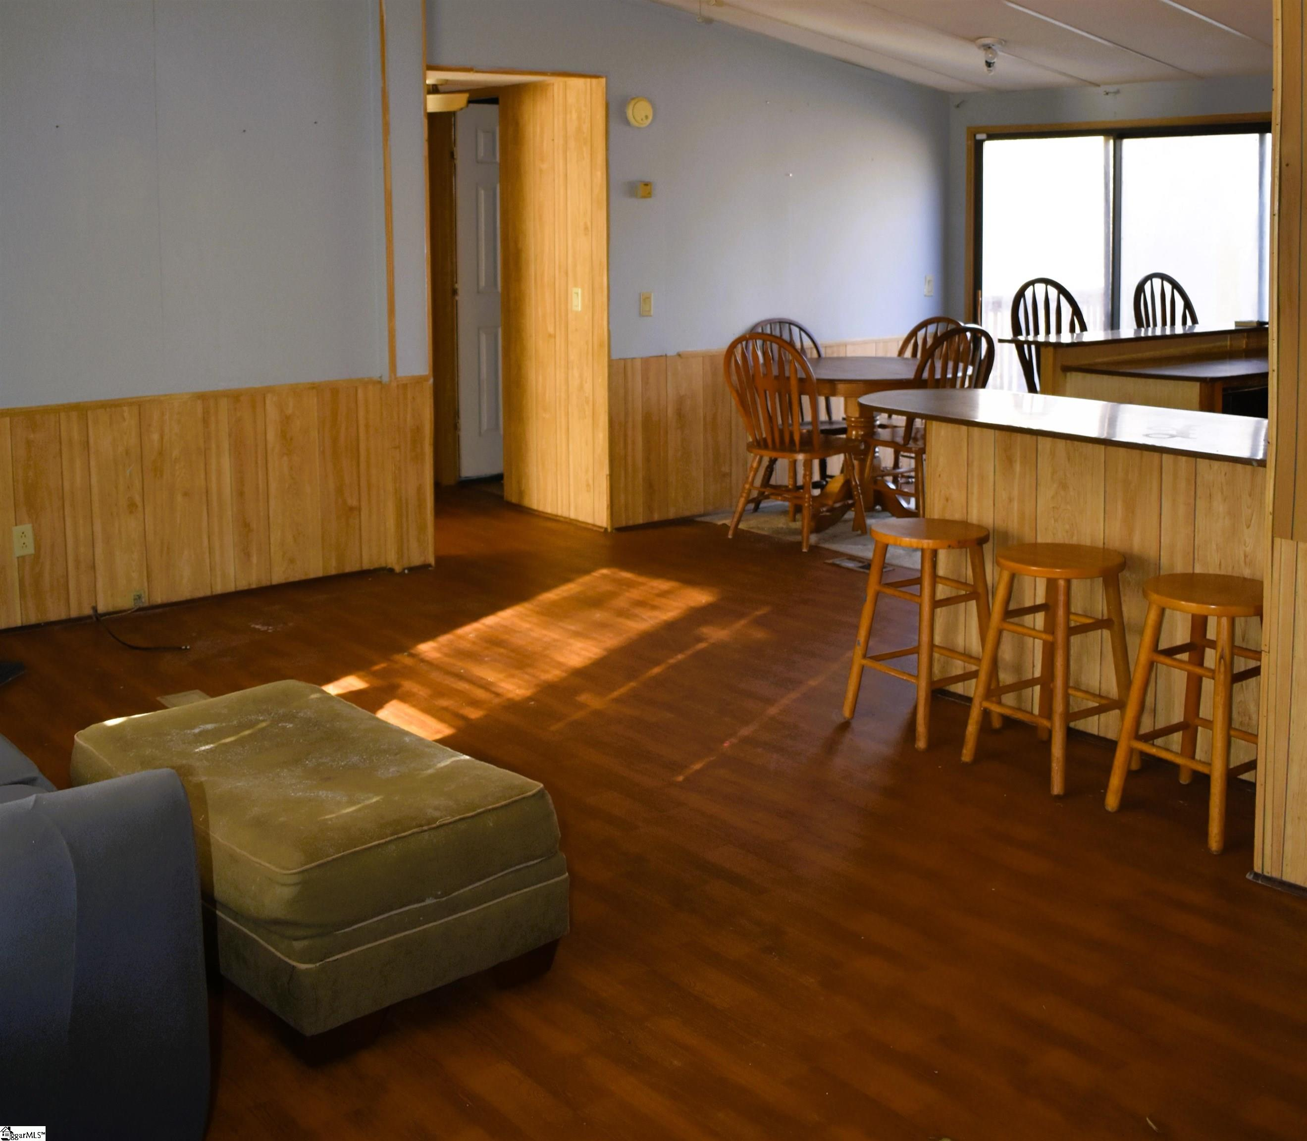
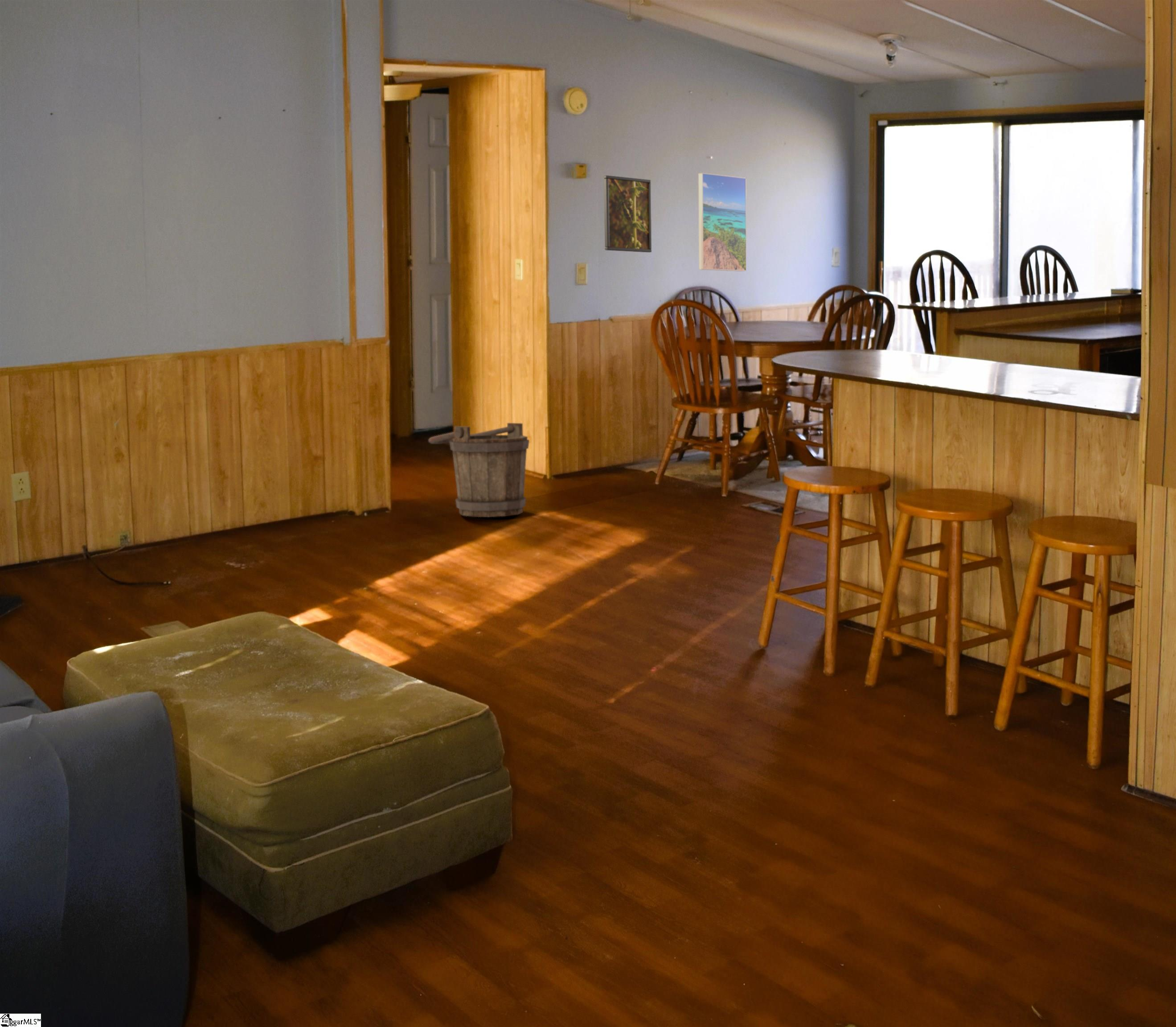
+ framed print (722, 223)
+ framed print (628, 214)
+ bucket (477, 468)
